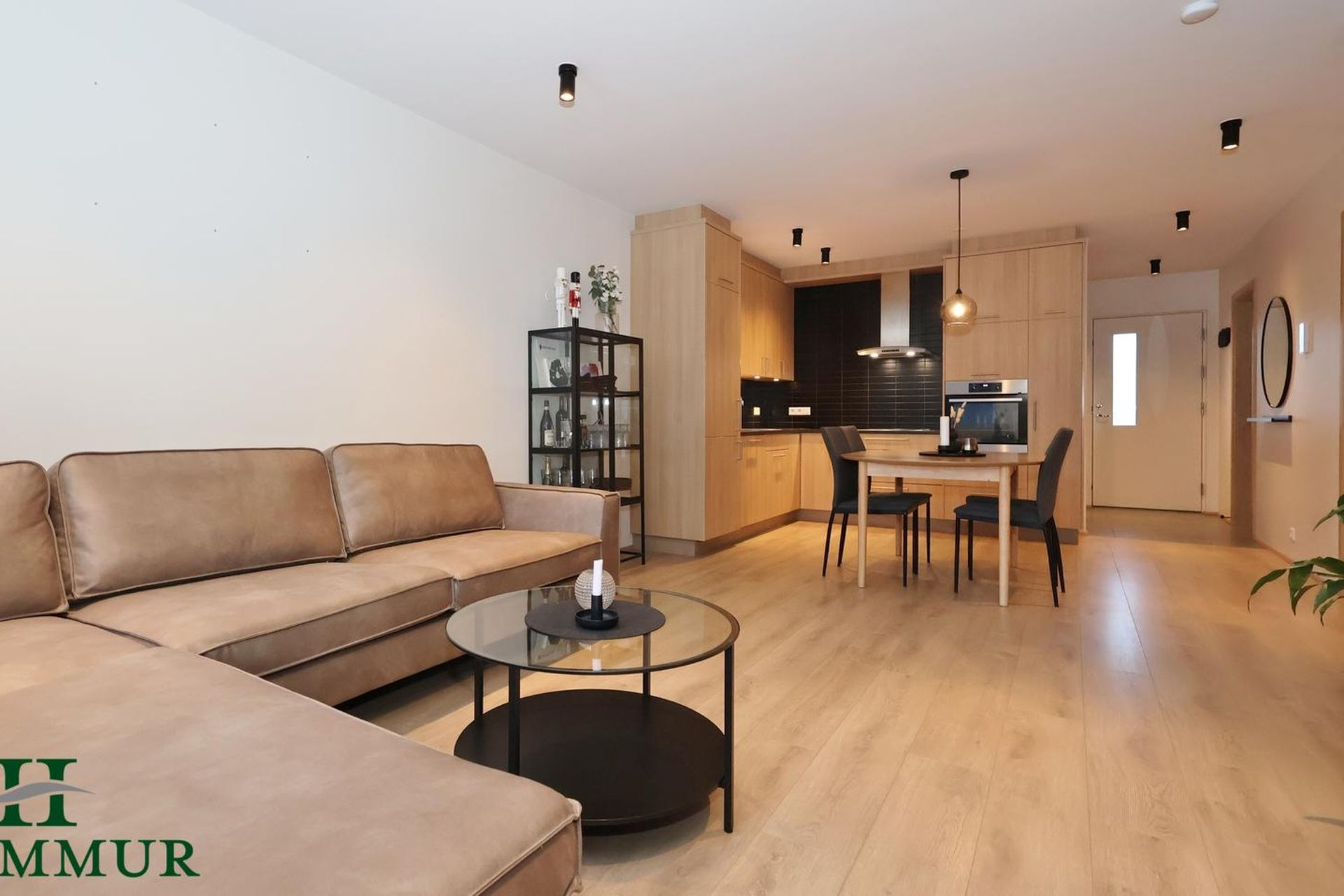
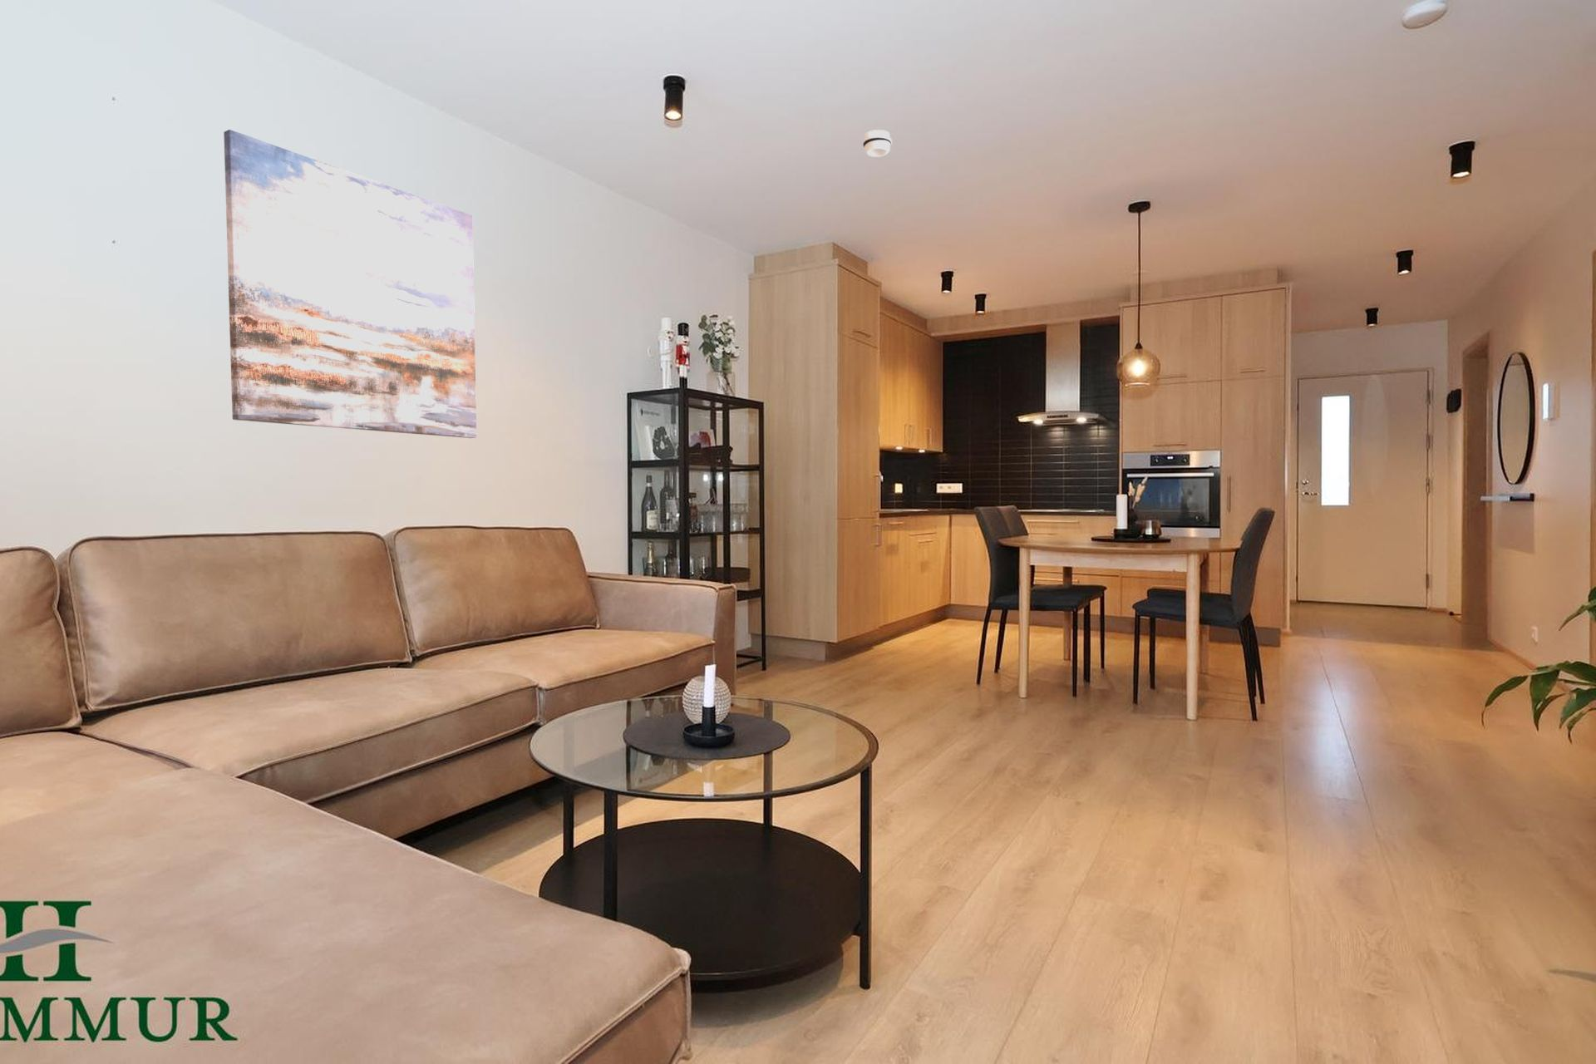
+ smoke detector (876, 144)
+ wall art (367, 305)
